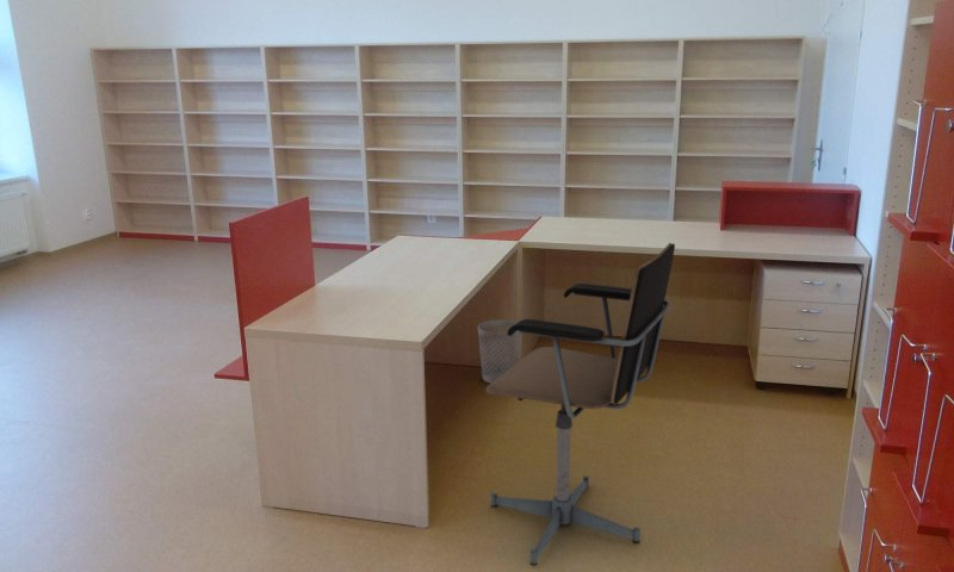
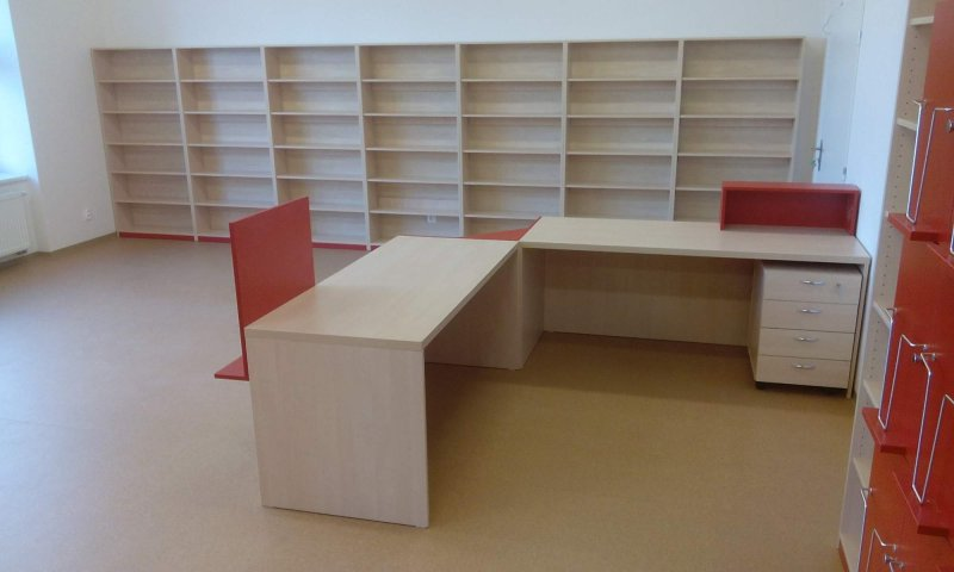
- office chair (580, 393)
- wastebasket (500, 353)
